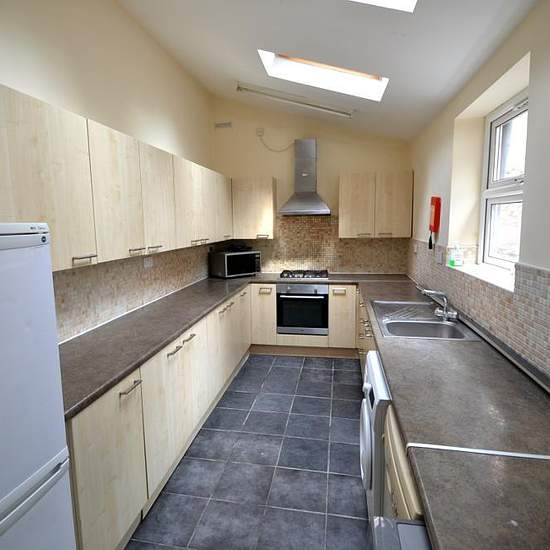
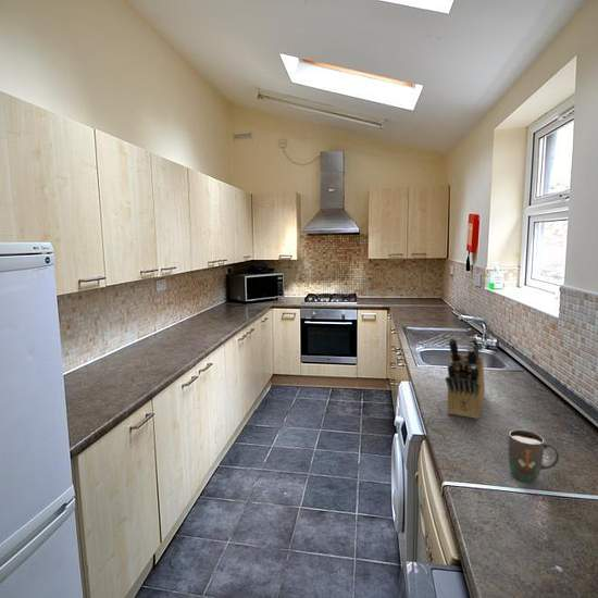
+ mug (532, 458)
+ knife block (466, 370)
